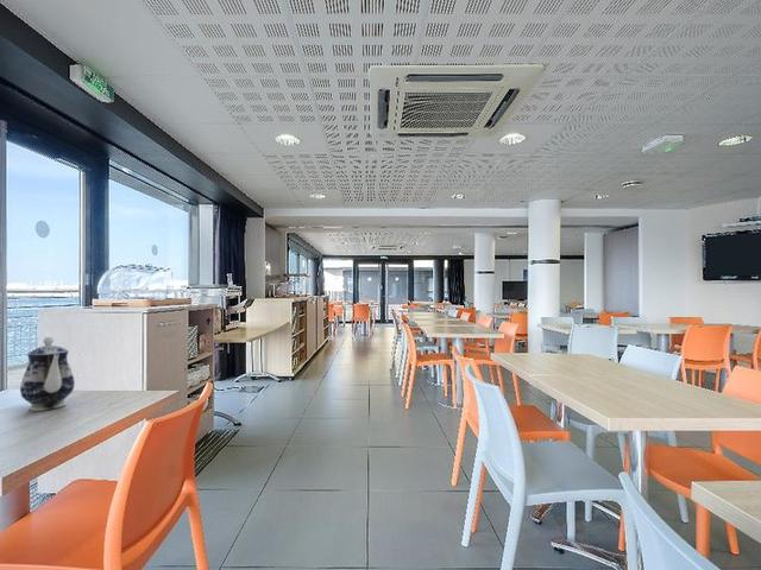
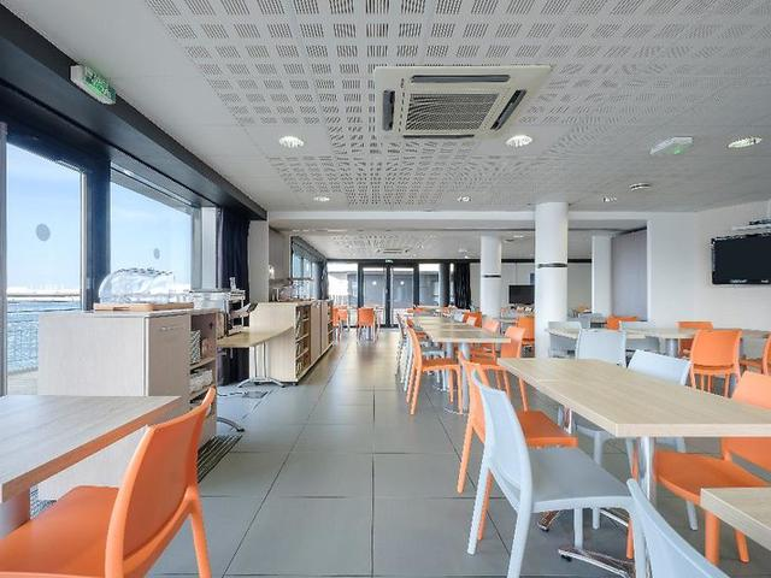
- teapot (48, 372)
